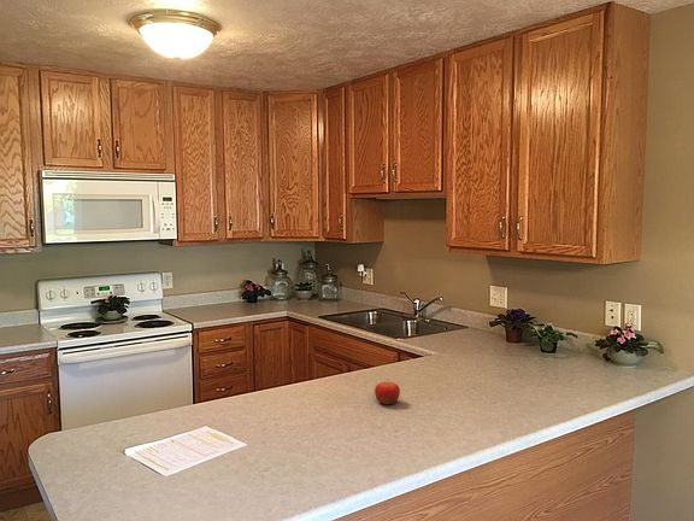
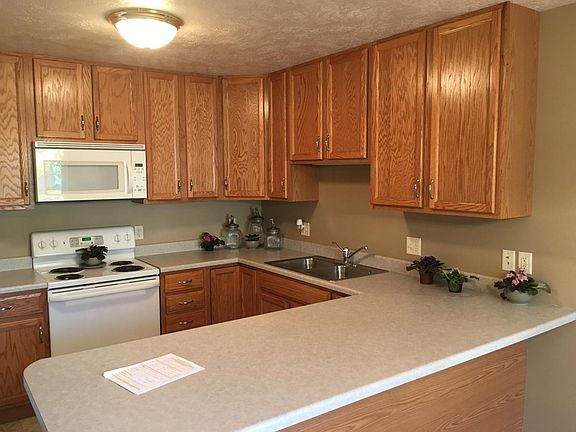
- fruit (387, 391)
